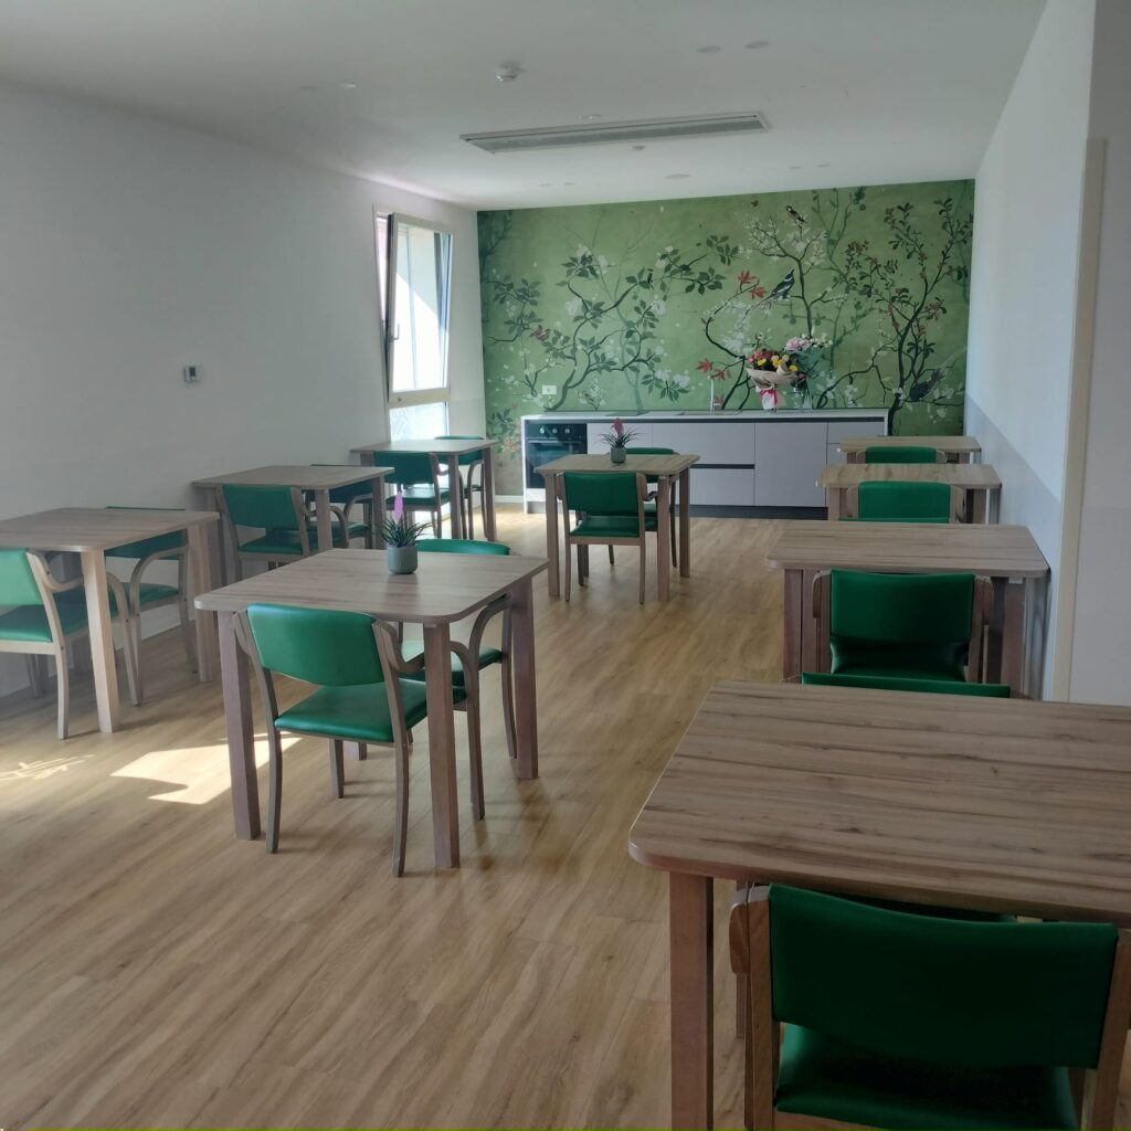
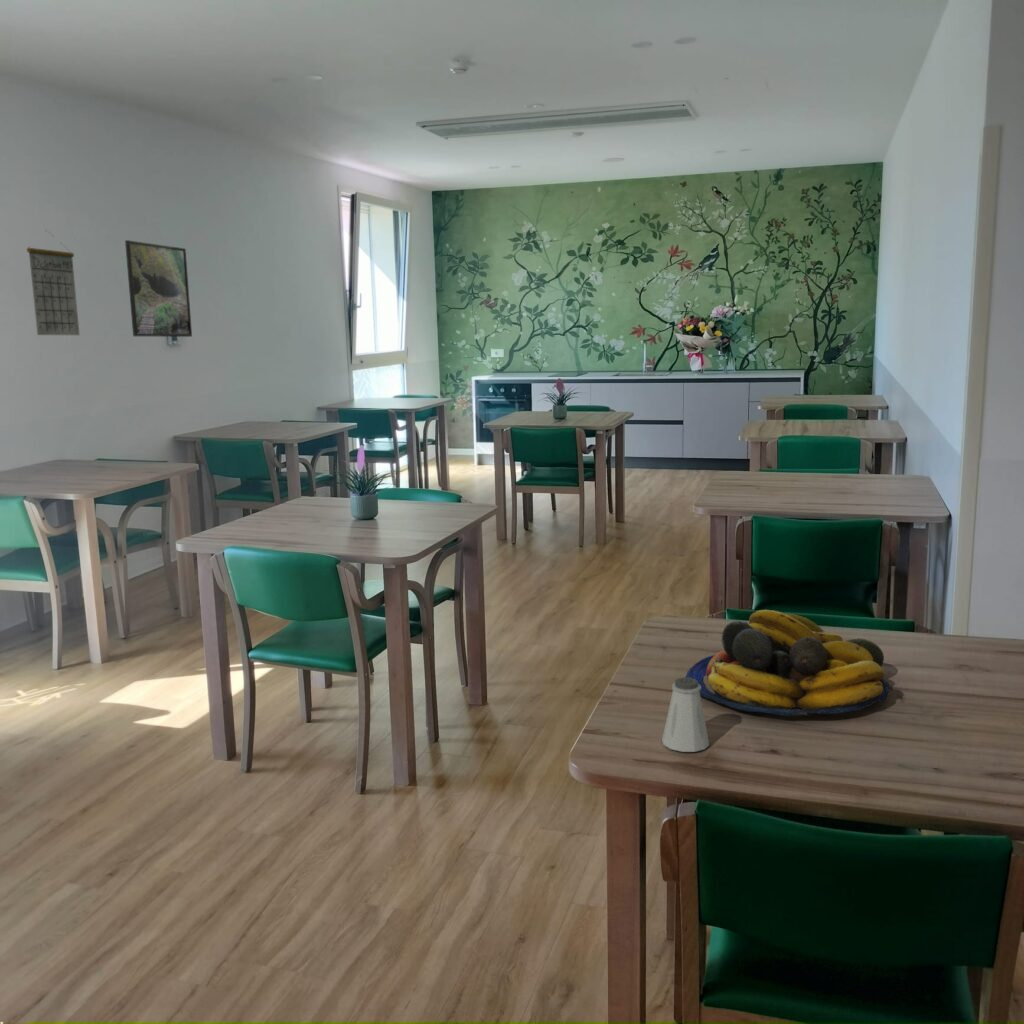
+ calendar (53, 282)
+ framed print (160, 290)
+ saltshaker (685, 712)
+ fruit bowl (785, 649)
